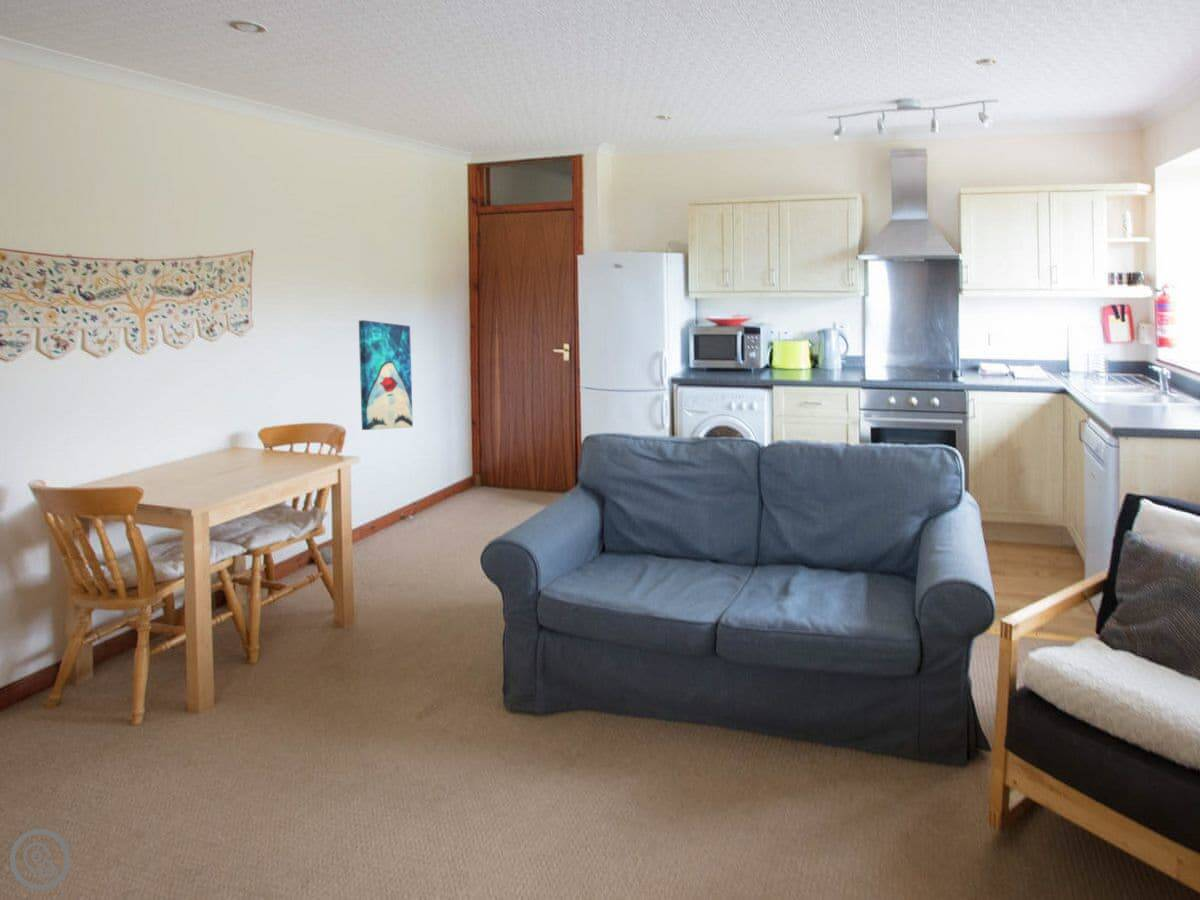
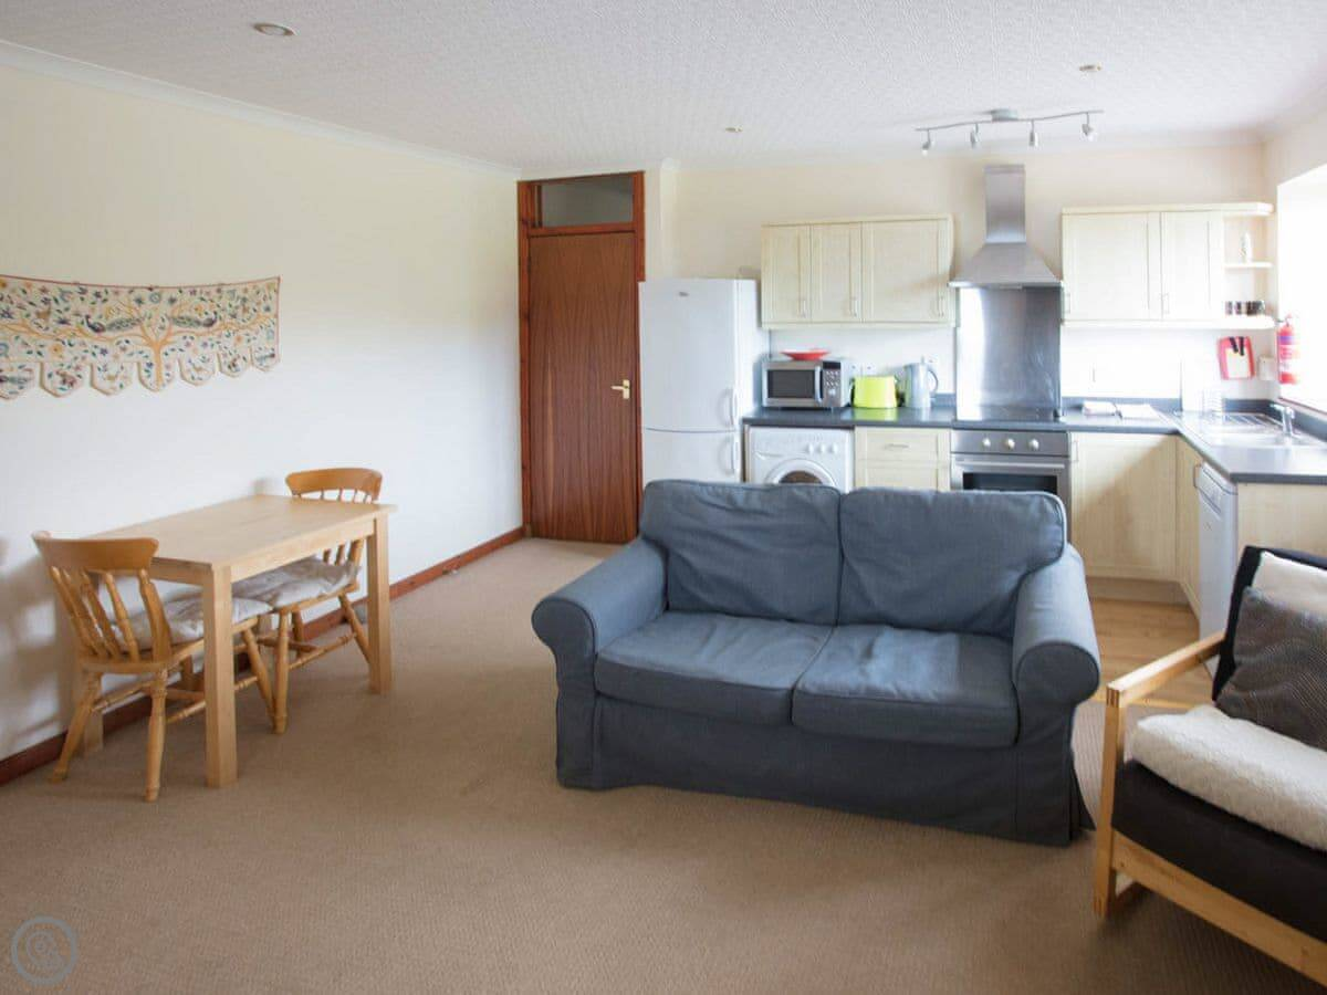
- wall art (386, 376)
